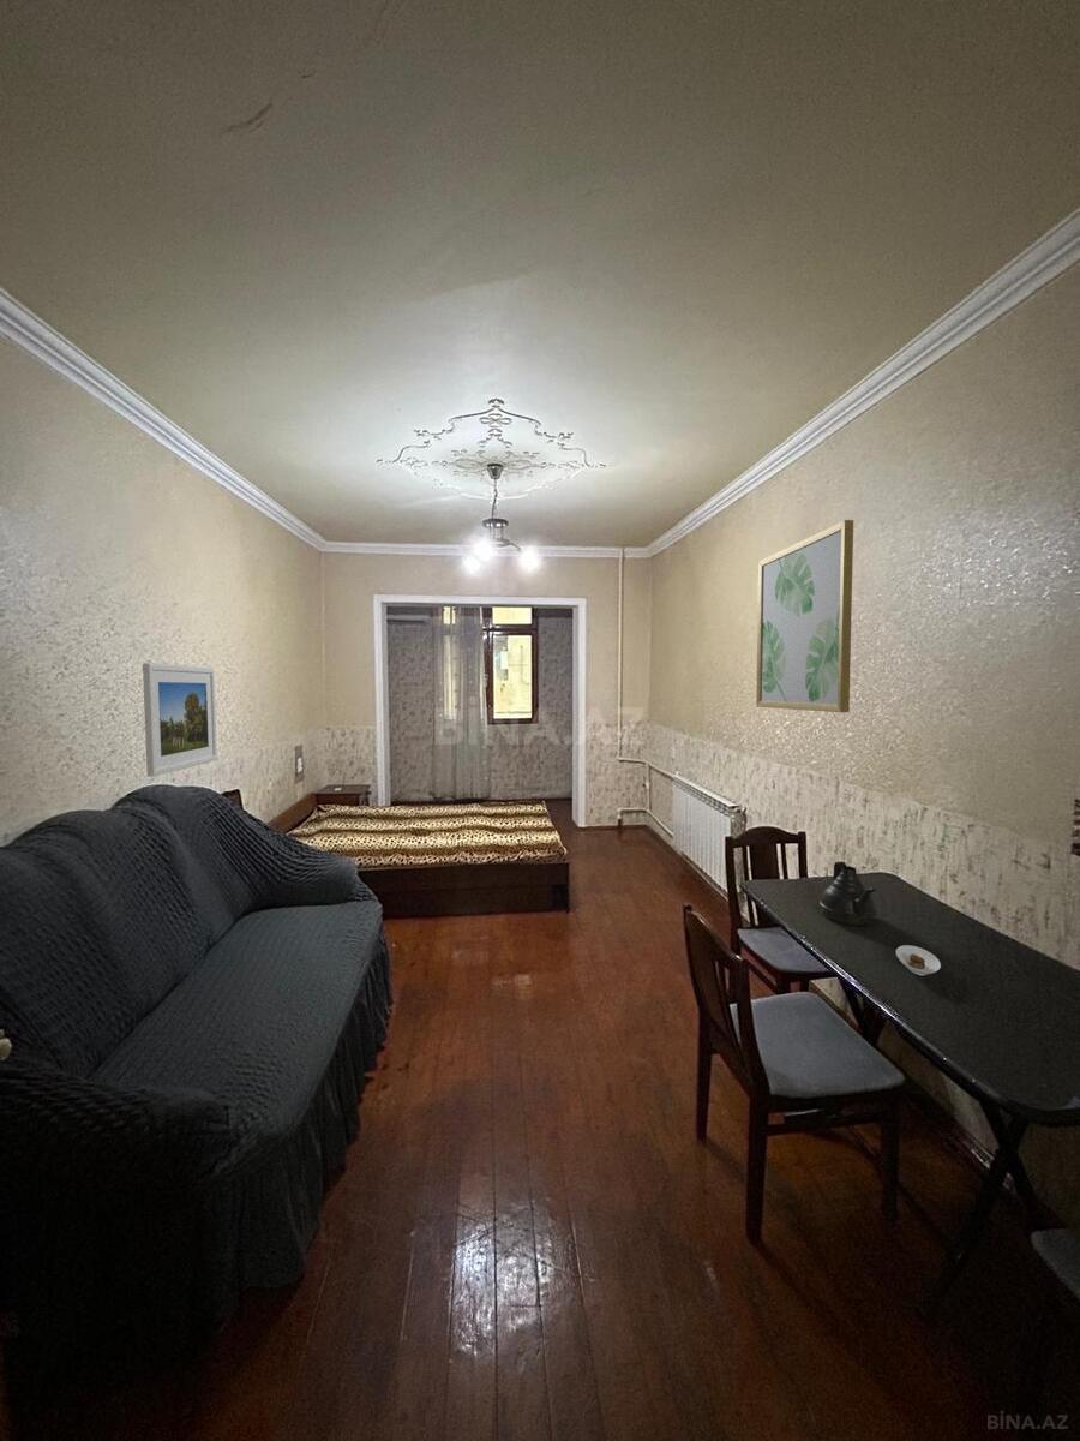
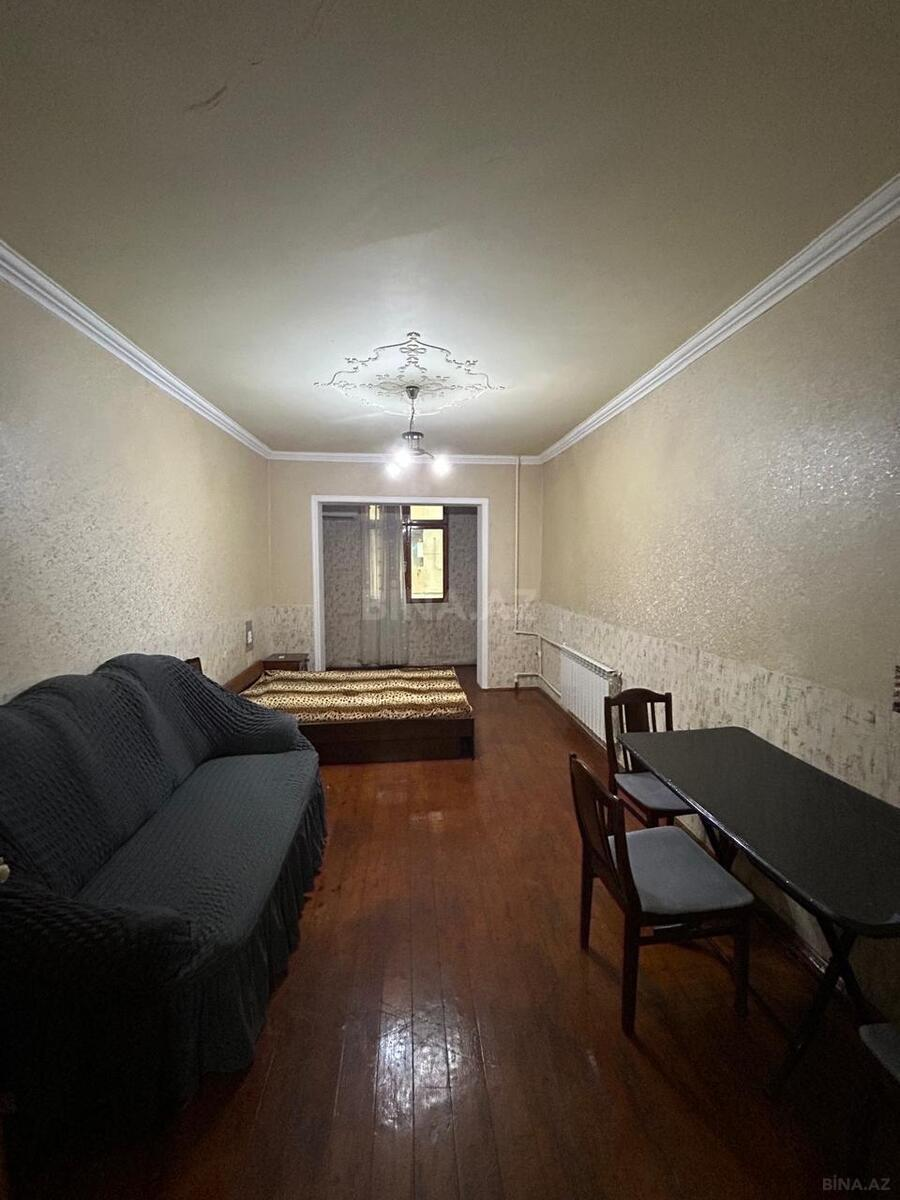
- teapot (852, 895)
- saucer (917, 962)
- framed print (184, 717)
- wall art (797, 627)
